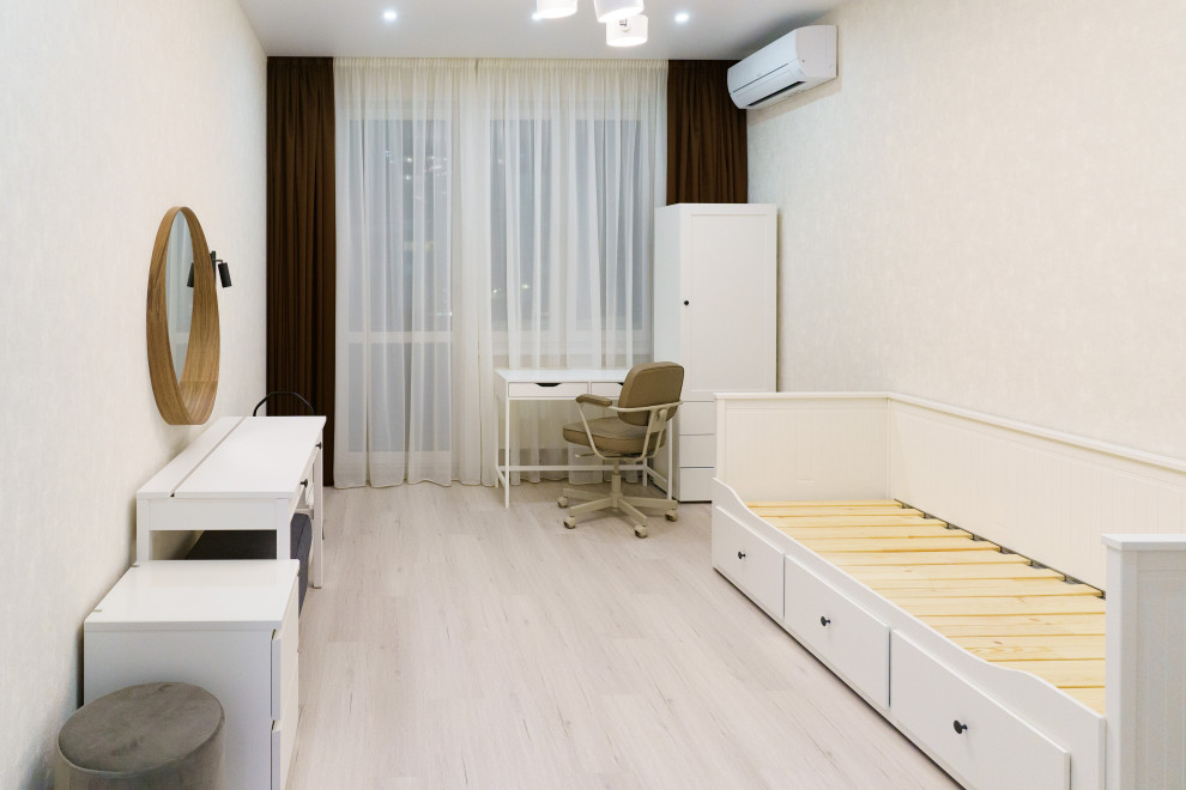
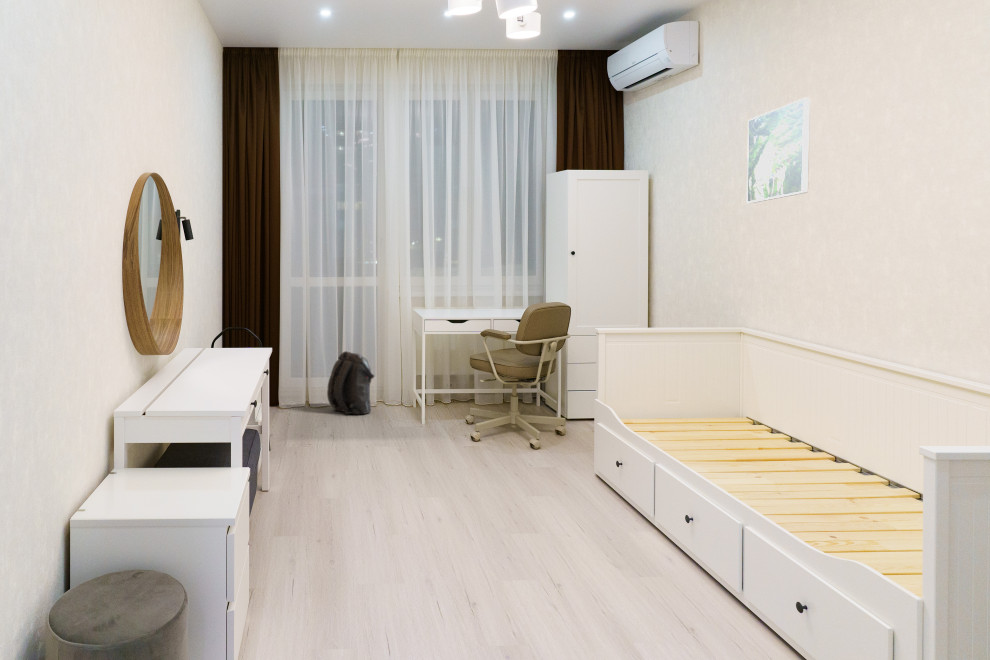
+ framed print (776, 154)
+ backpack (350, 381)
